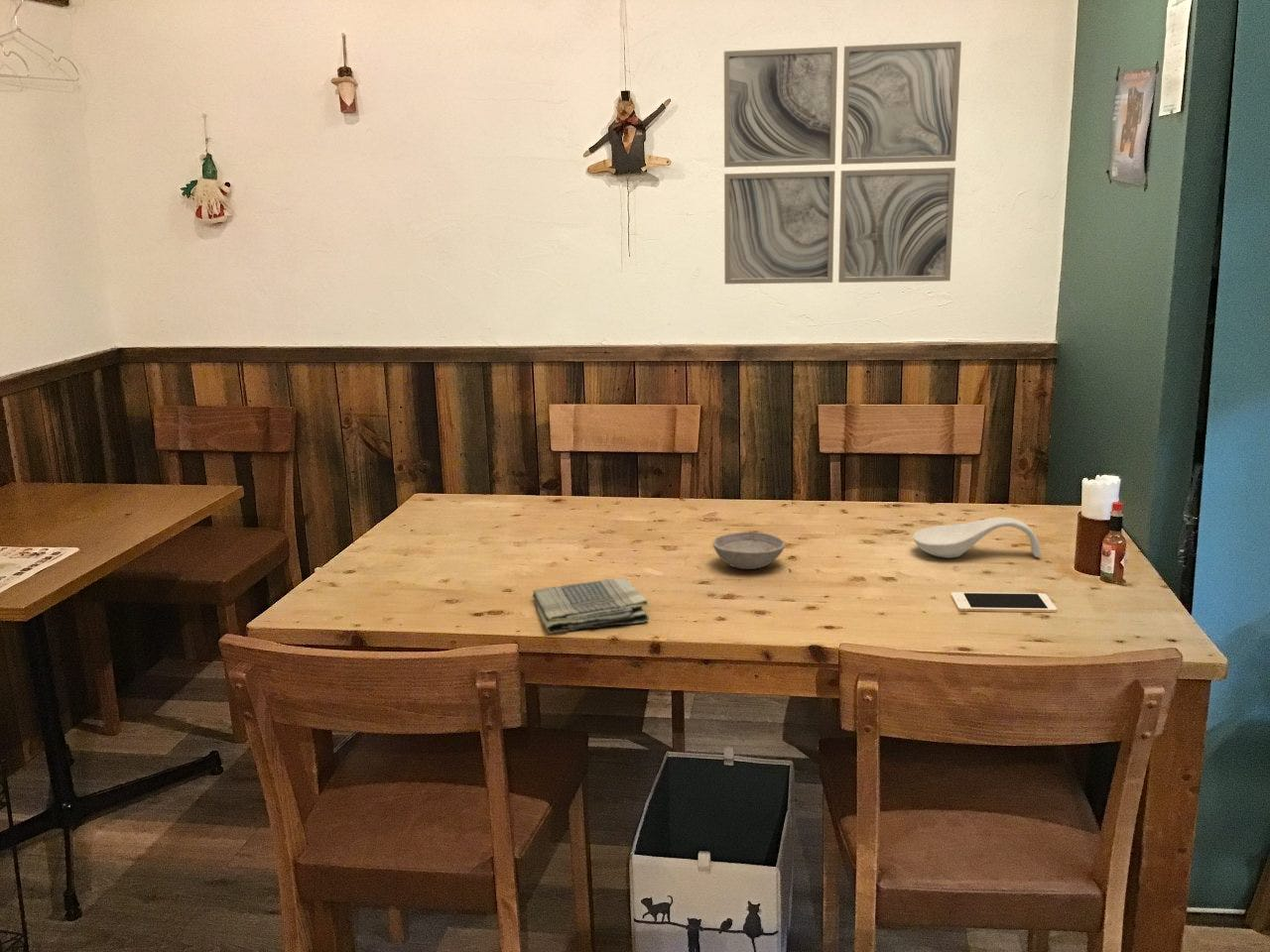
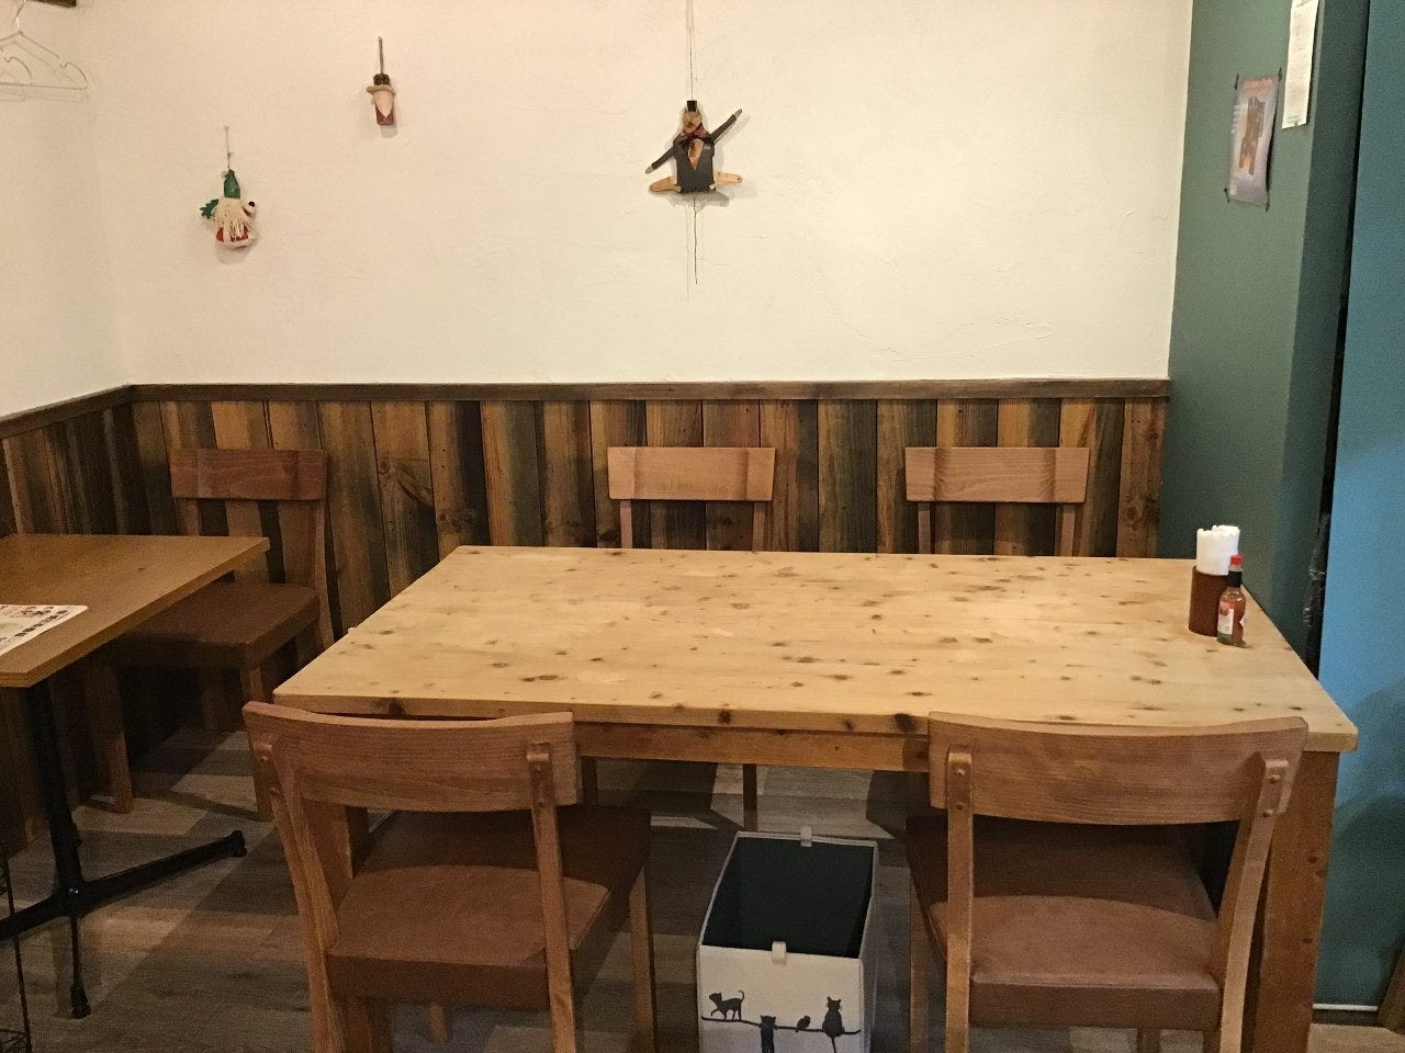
- wall art (834, 164)
- bowl (748, 553)
- cell phone (1002, 602)
- dish towel (589, 602)
- spoon rest (975, 536)
